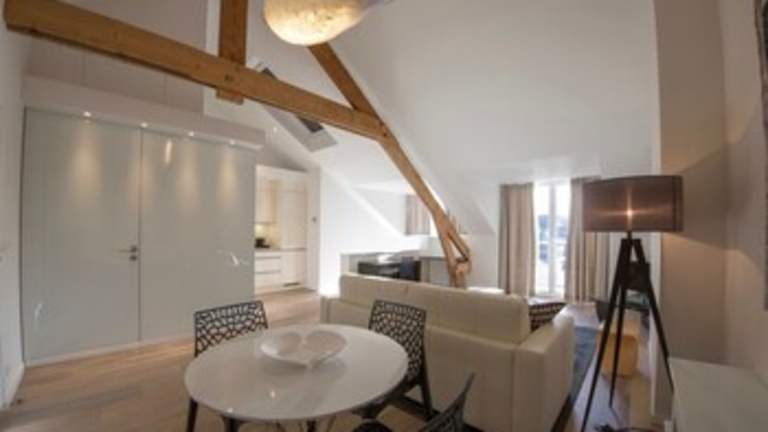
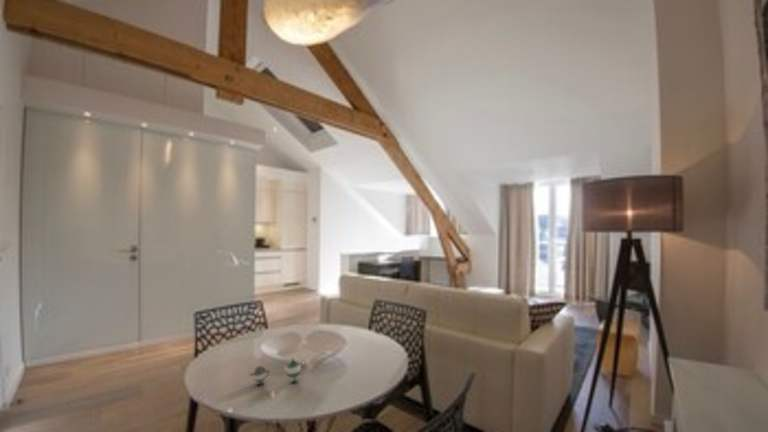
+ teapot (284, 370)
